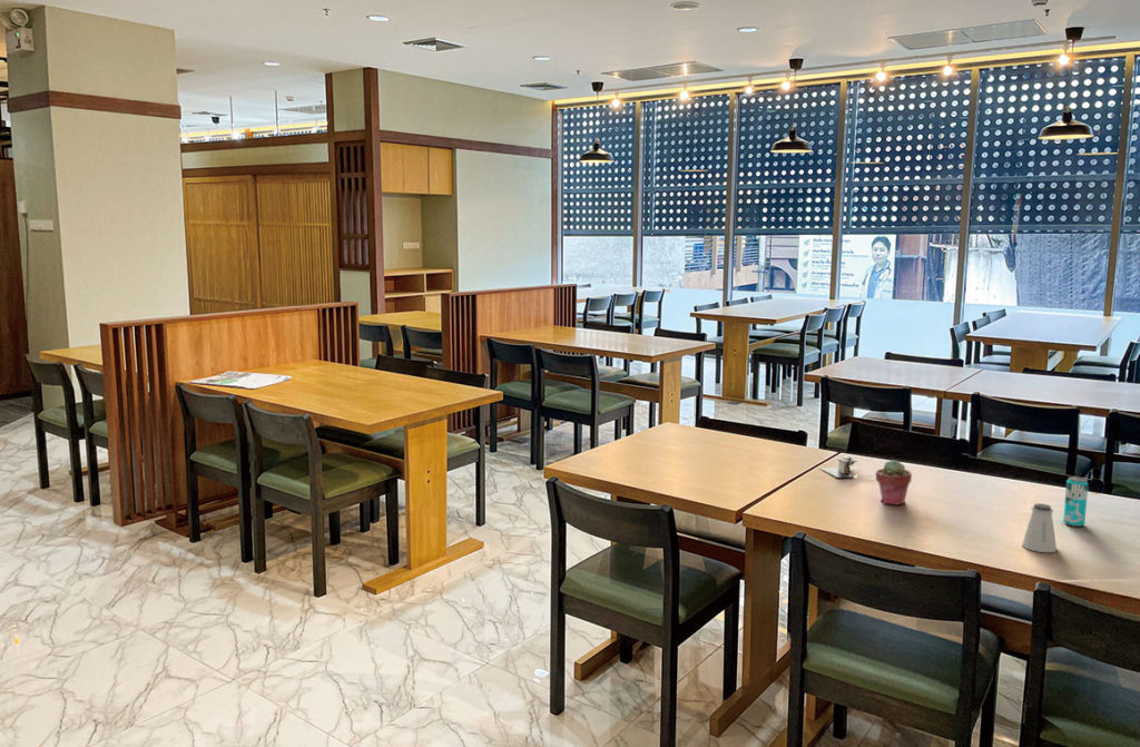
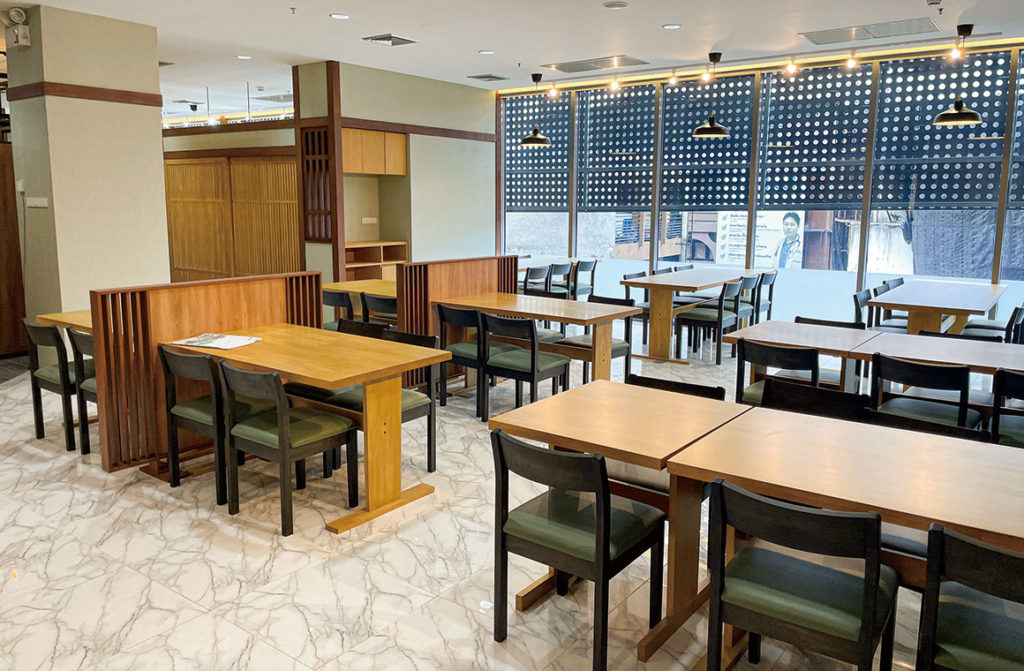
- saltshaker (1040, 525)
- beverage can (1075, 501)
- potted succulent (893, 480)
- architectural model (846, 463)
